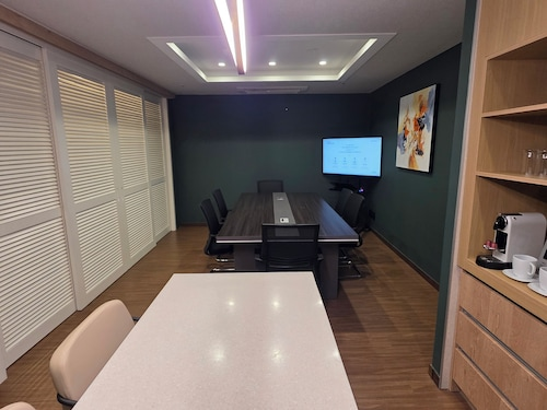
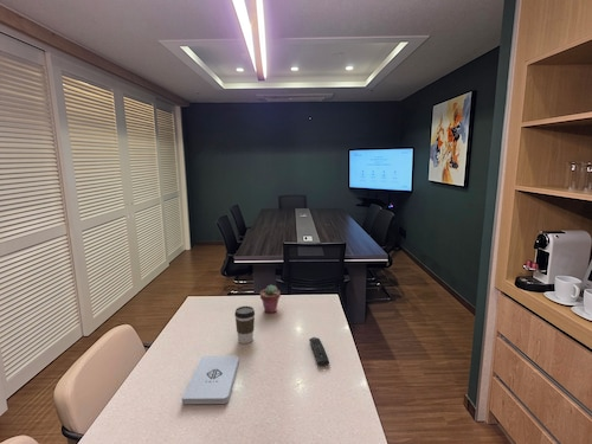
+ coffee cup (245, 324)
+ potted succulent (270, 297)
+ remote control (317, 349)
+ notepad (213, 378)
